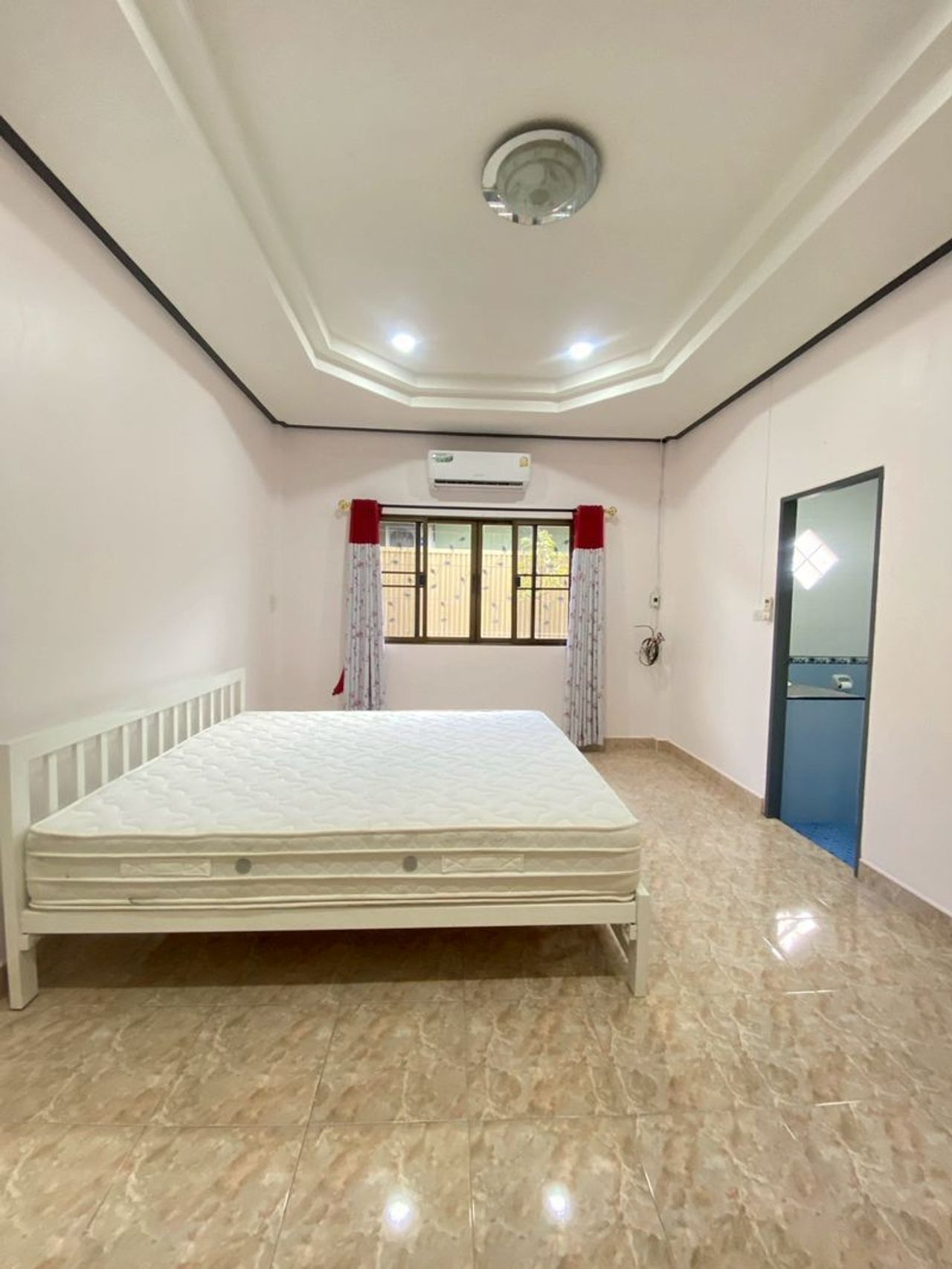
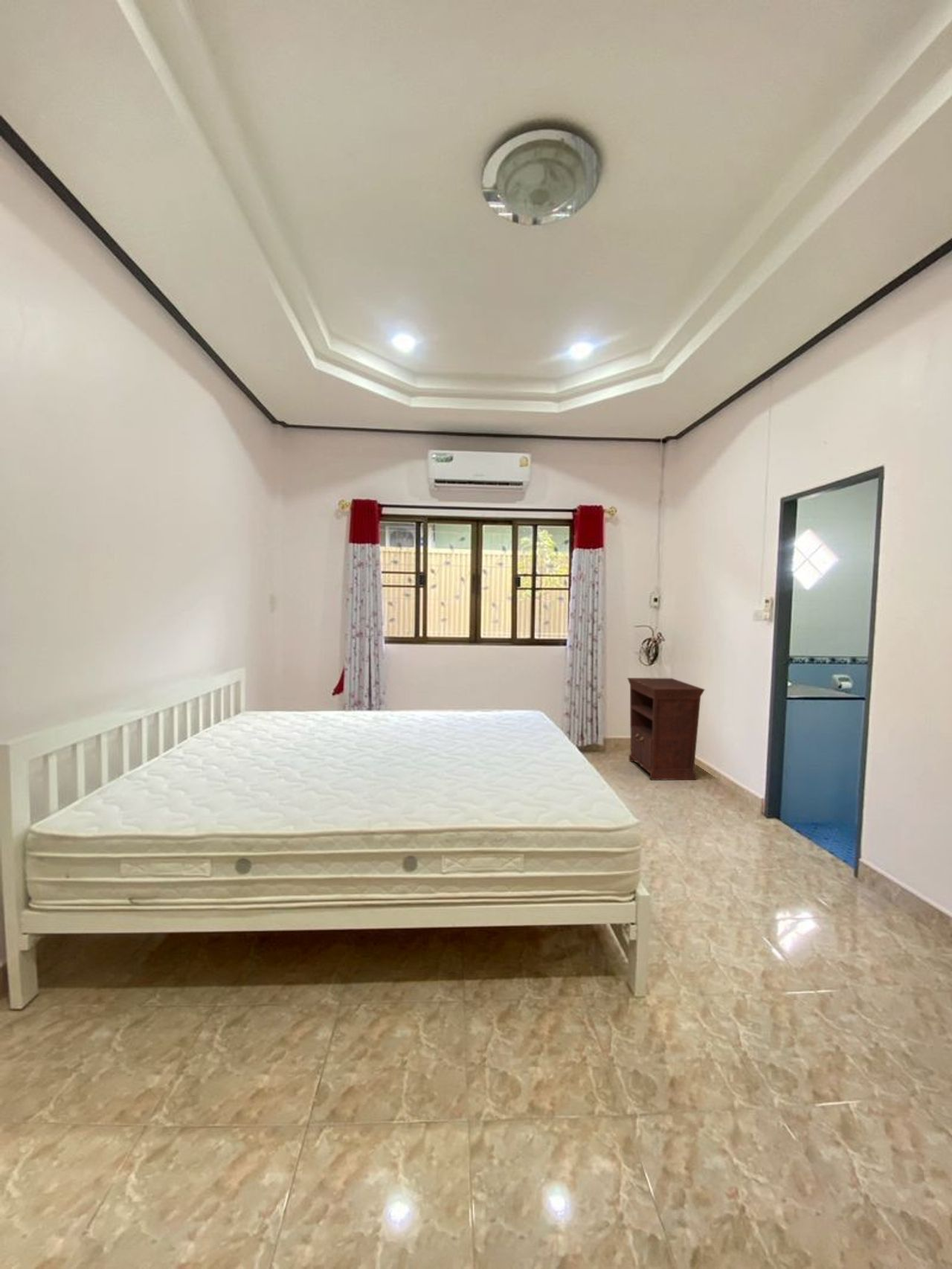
+ nightstand (661, 727)
